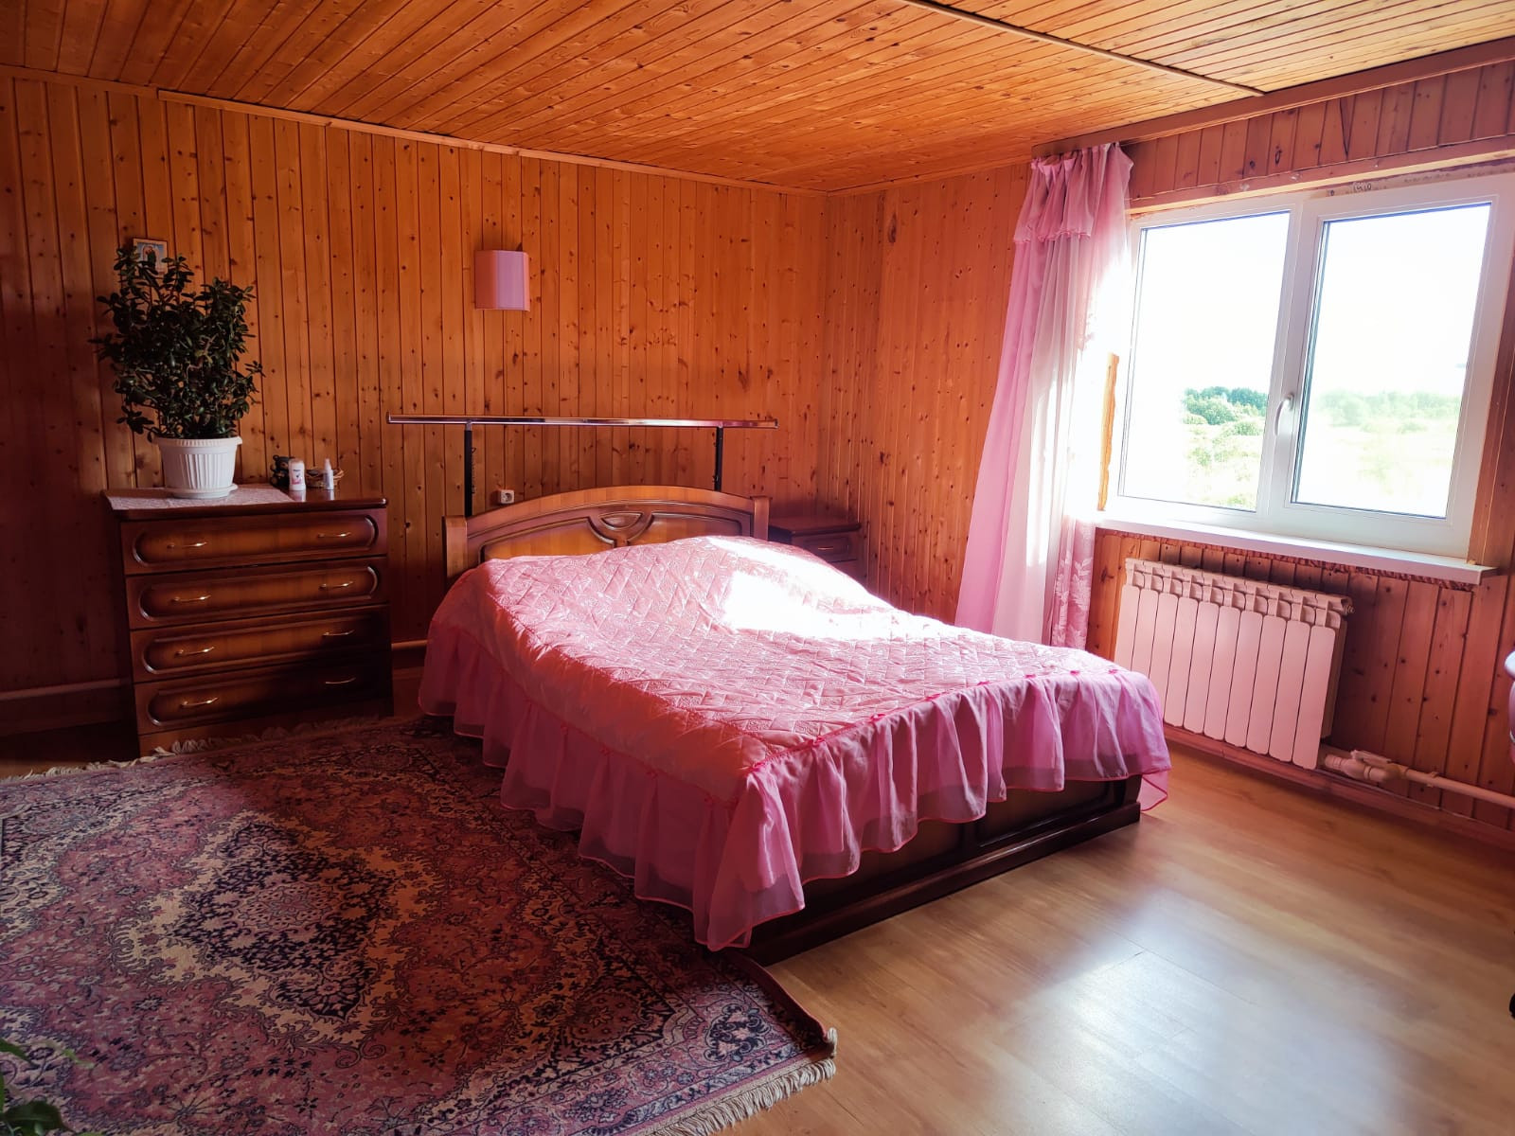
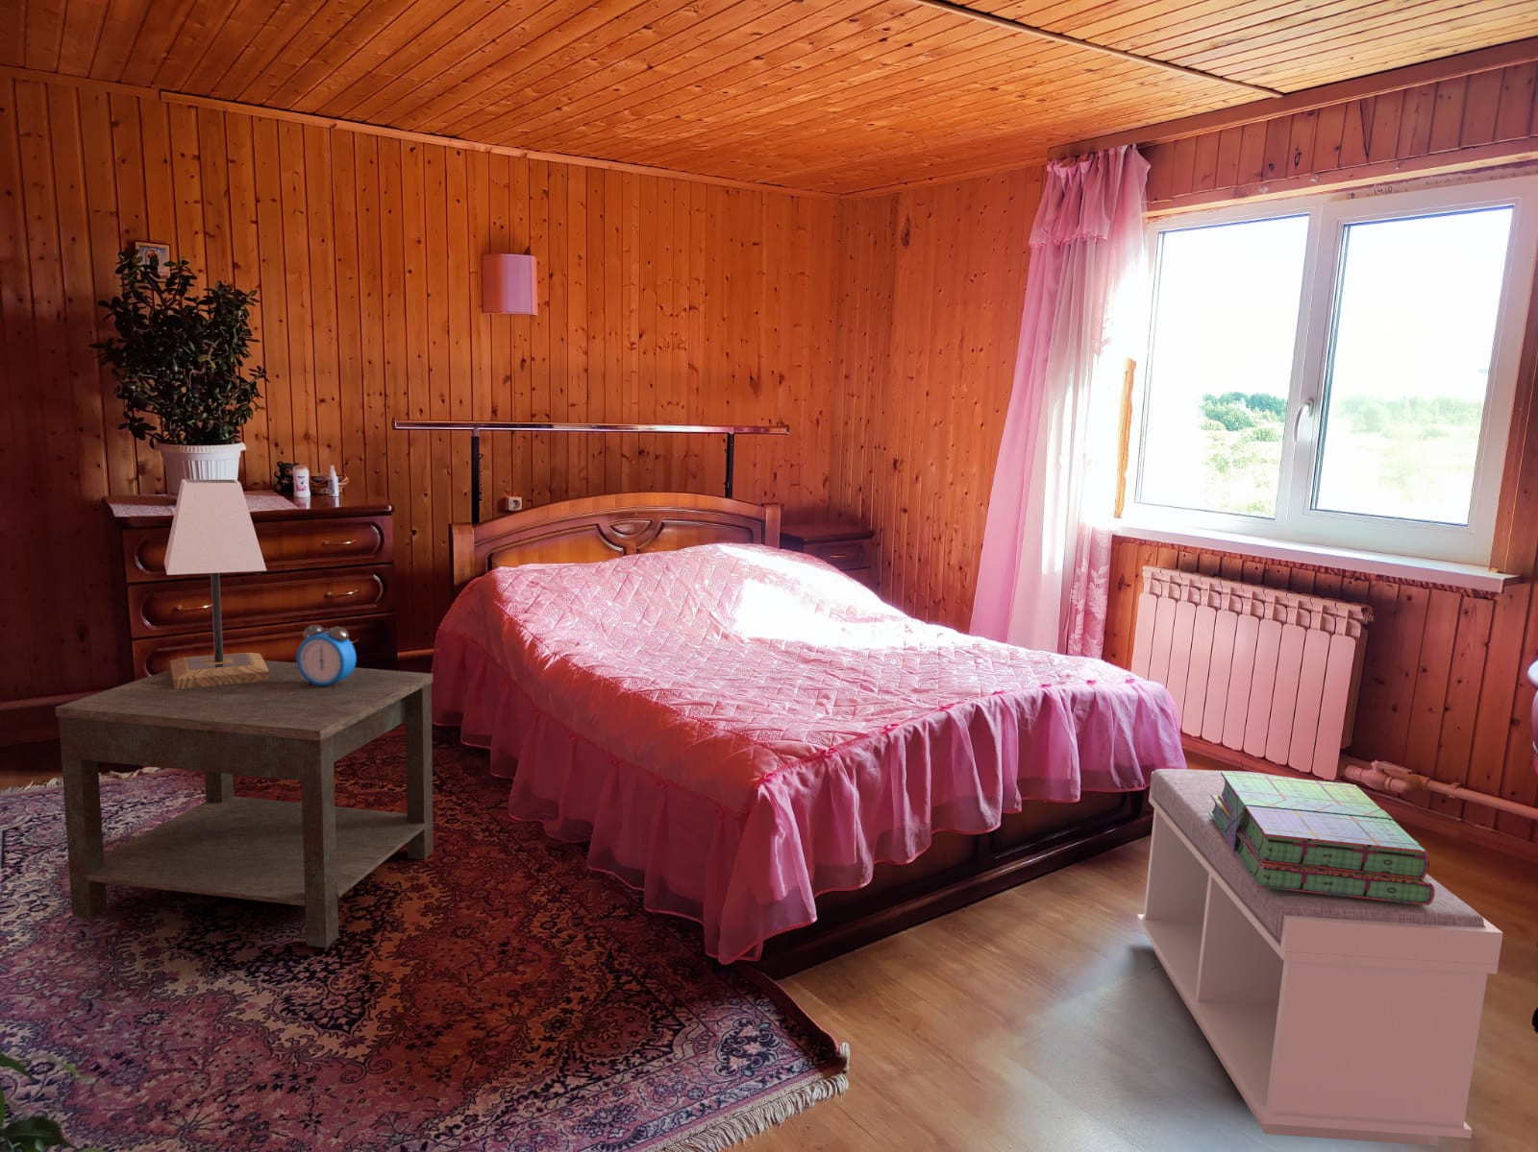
+ alarm clock (326, 653)
+ lamp (216, 578)
+ bench (1281, 931)
+ side table (264, 777)
+ stack of books (1312, 830)
